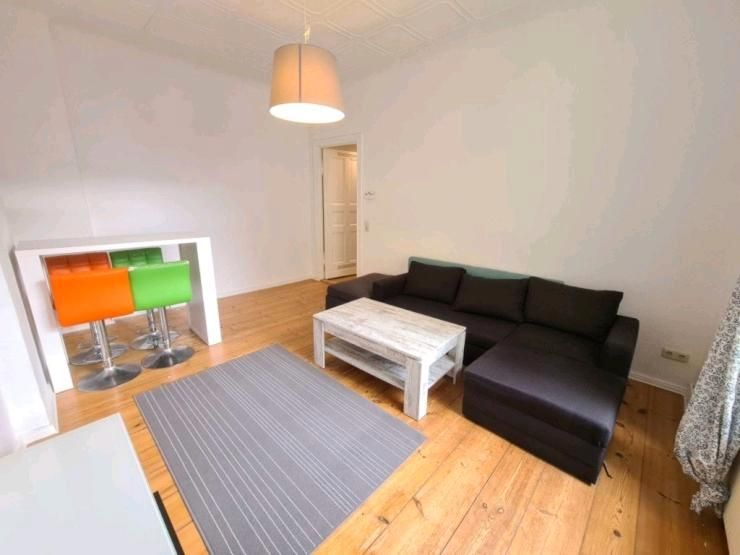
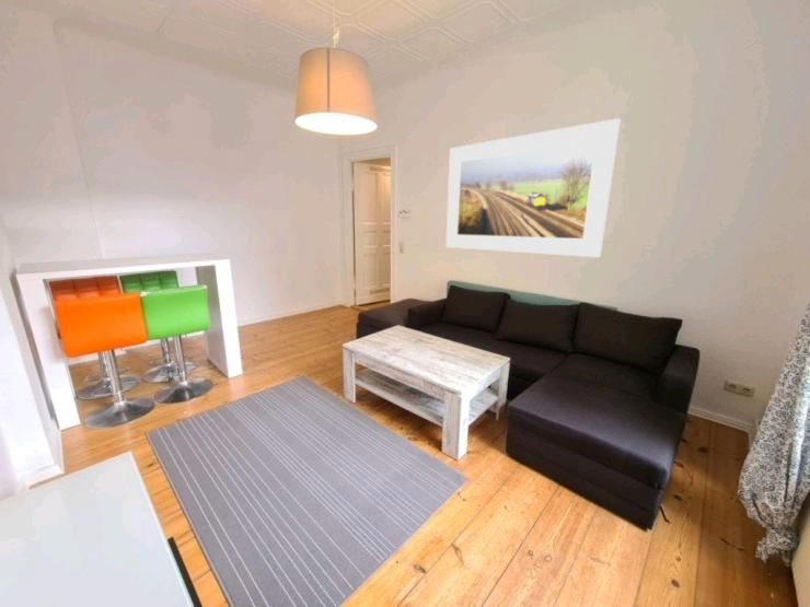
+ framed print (516, 196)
